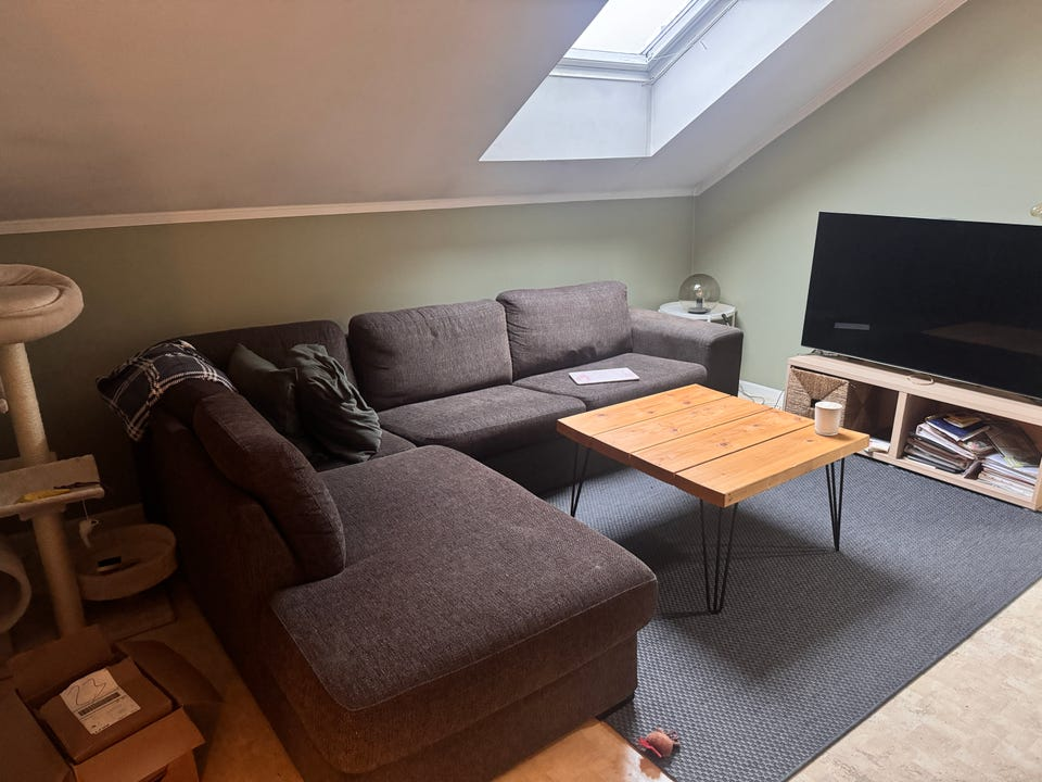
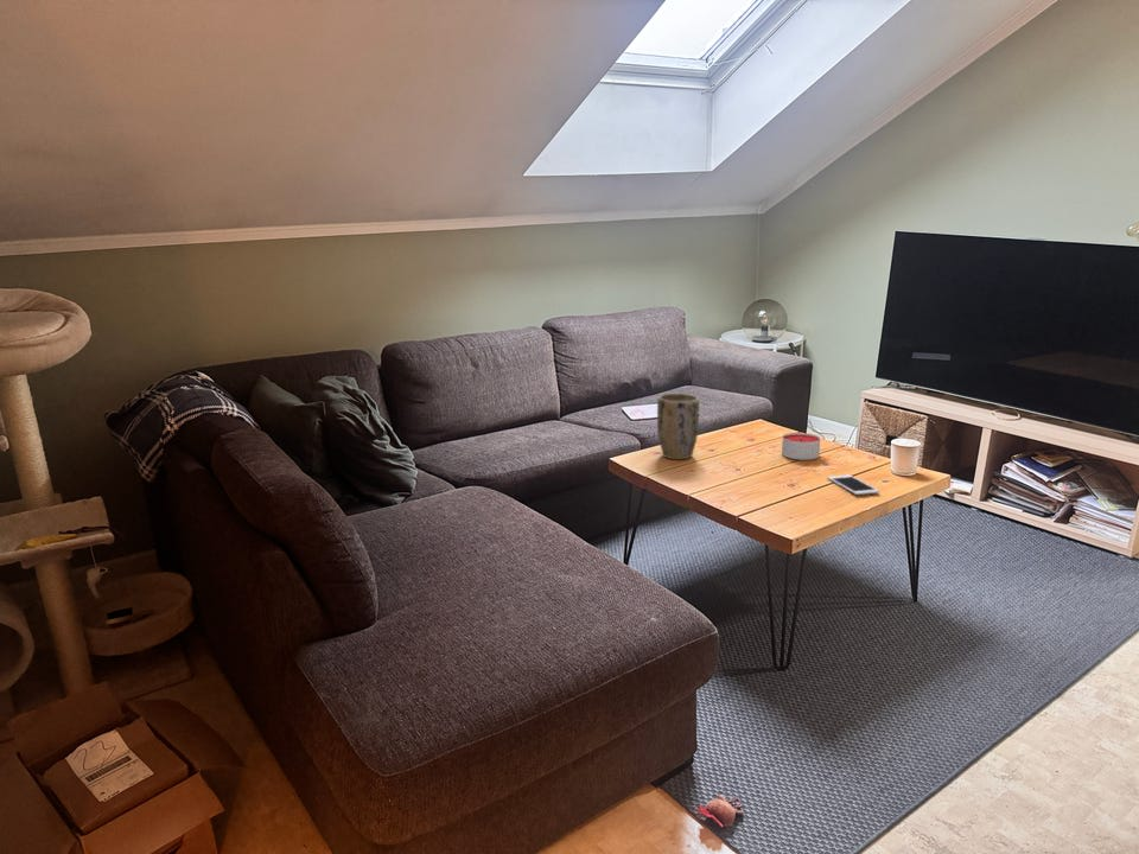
+ candle (801, 445)
+ cell phone (852, 484)
+ plant pot (677, 426)
